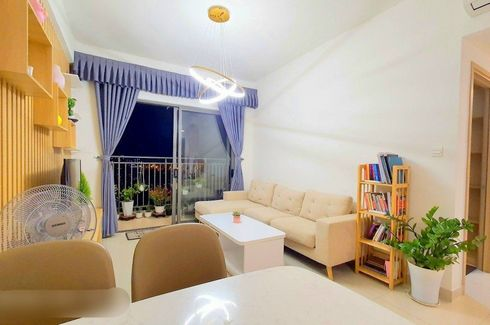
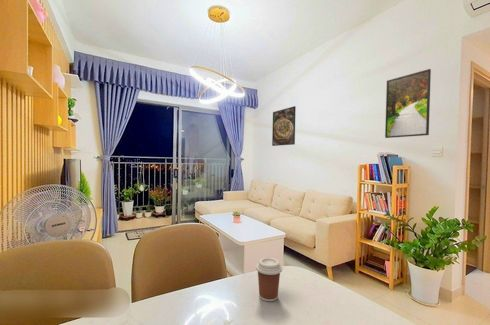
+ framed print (283, 127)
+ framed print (406, 106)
+ coffee cup (268, 278)
